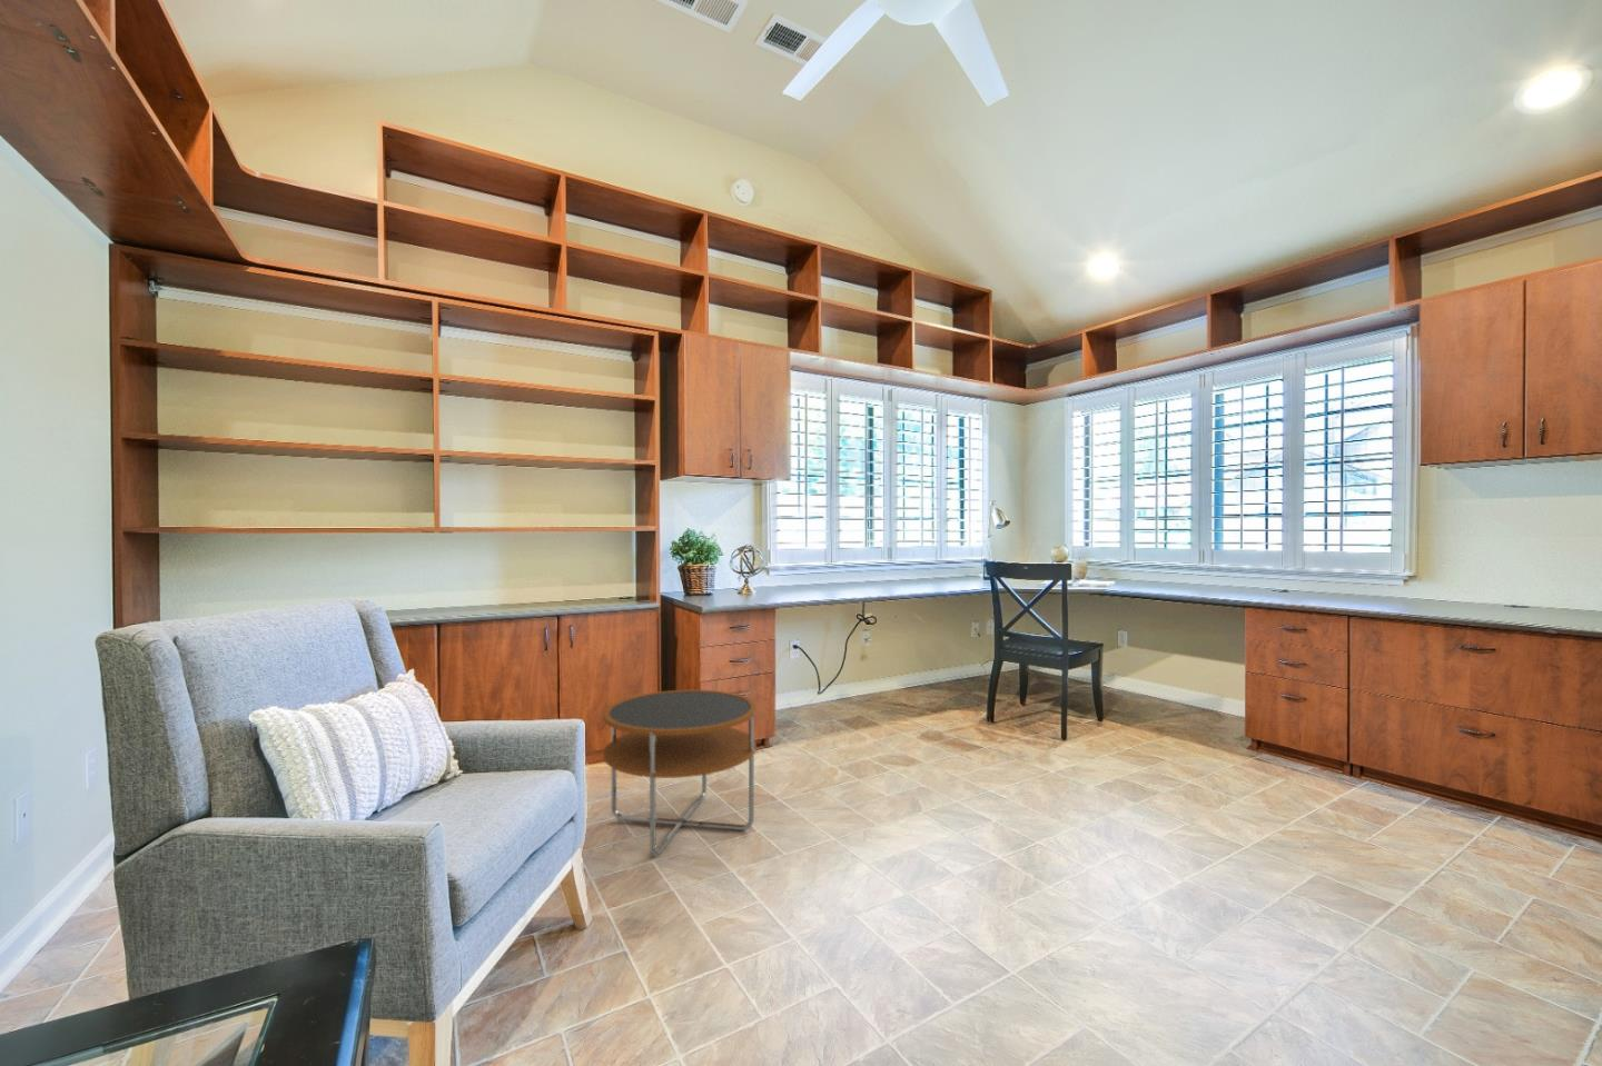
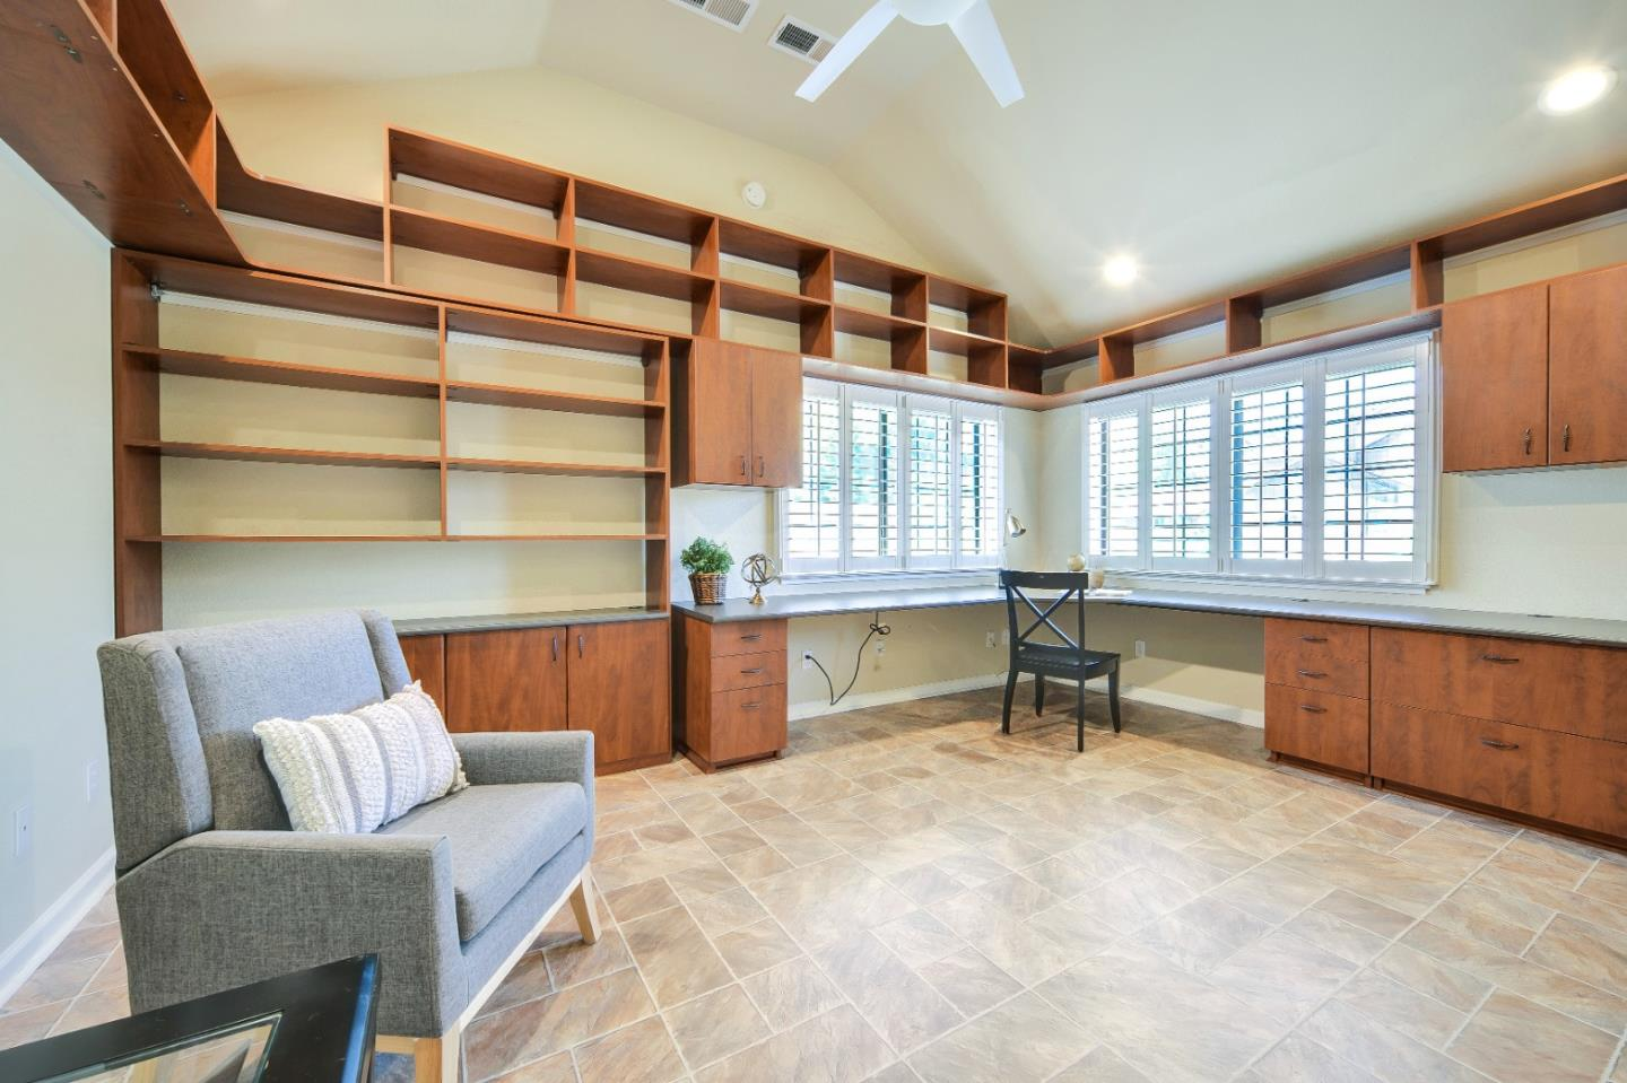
- side table (681, 766)
